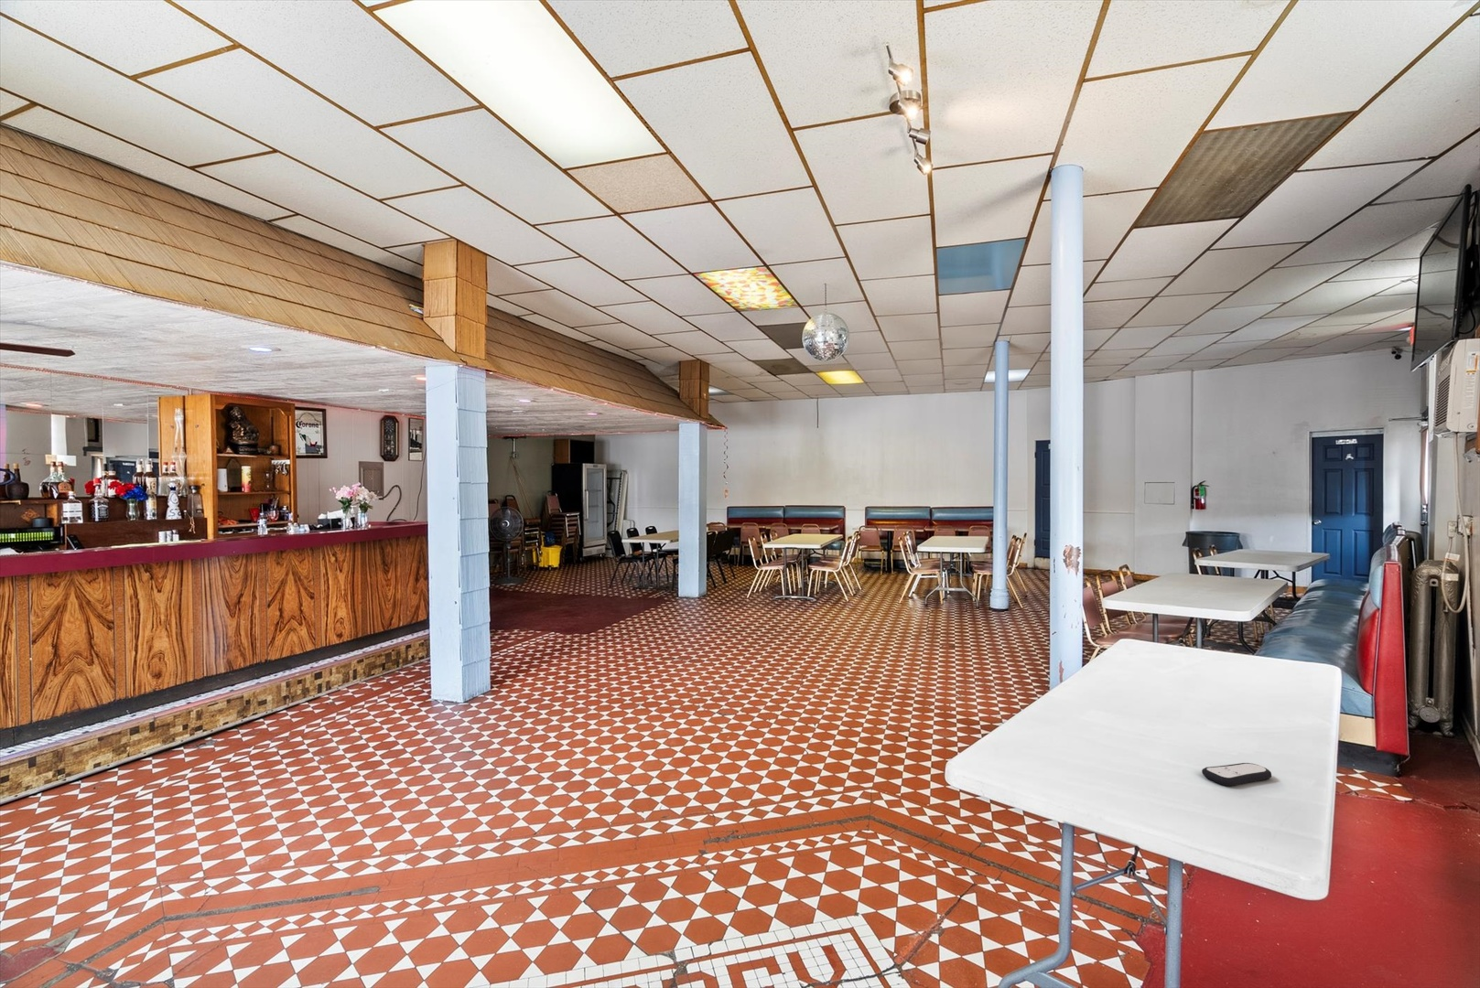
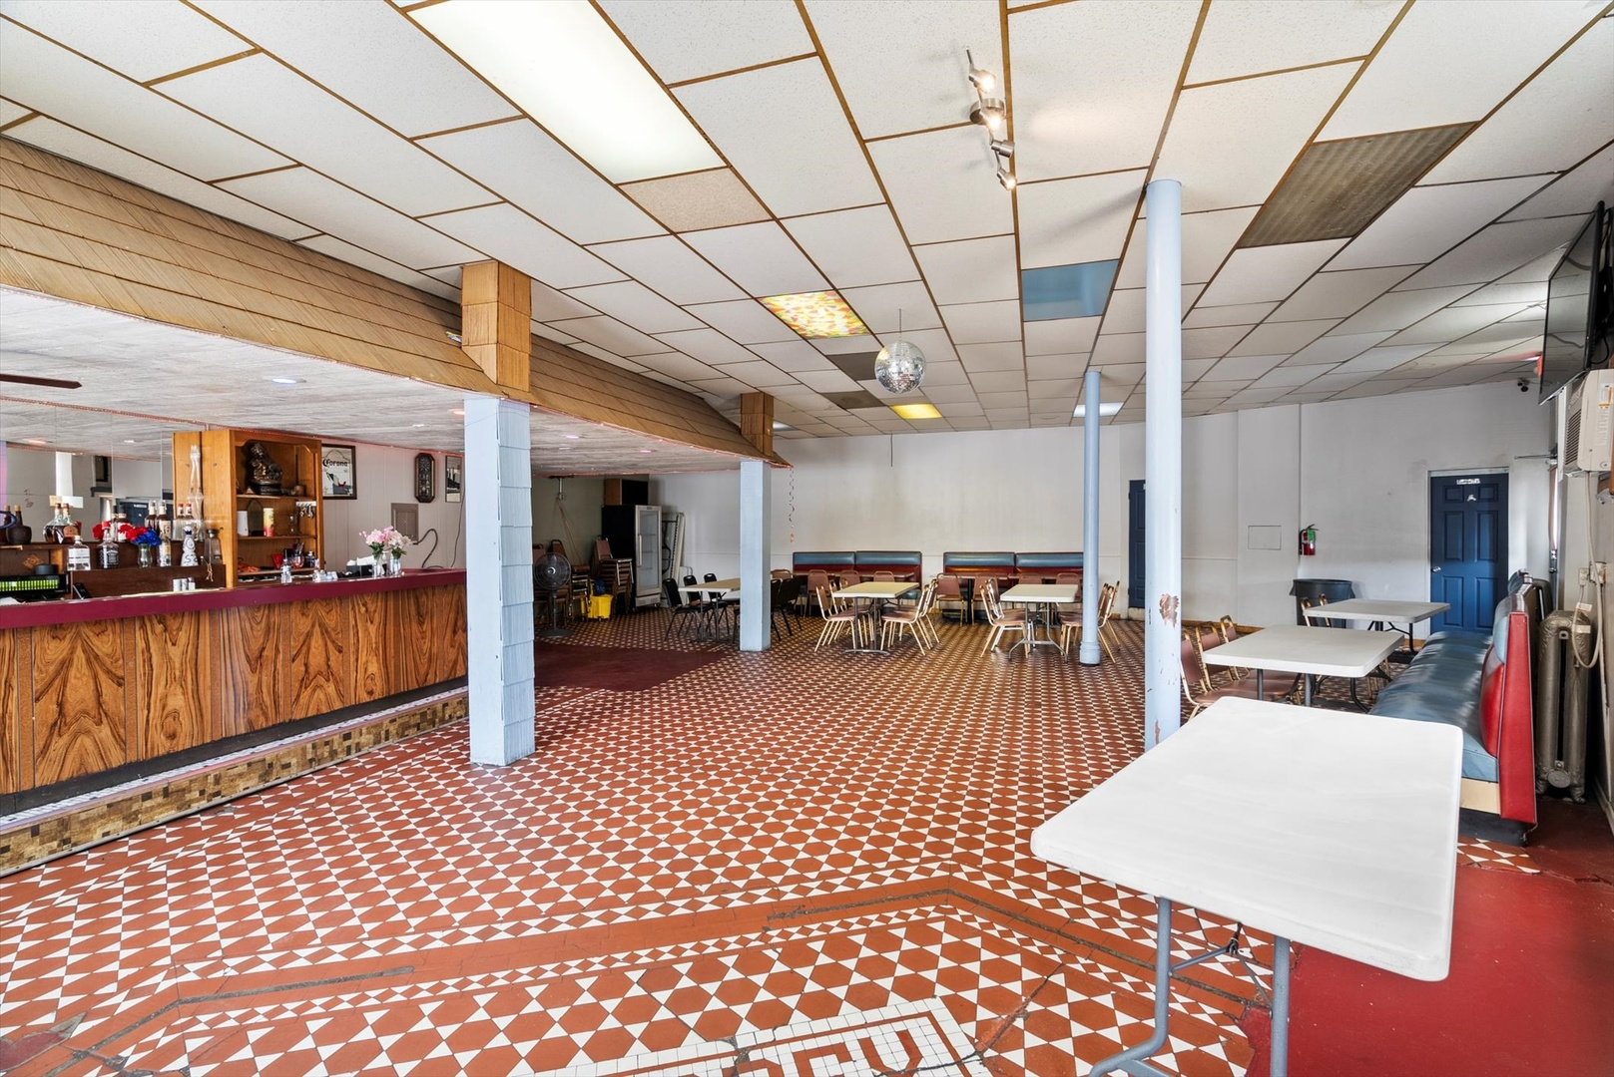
- remote control (1237, 773)
